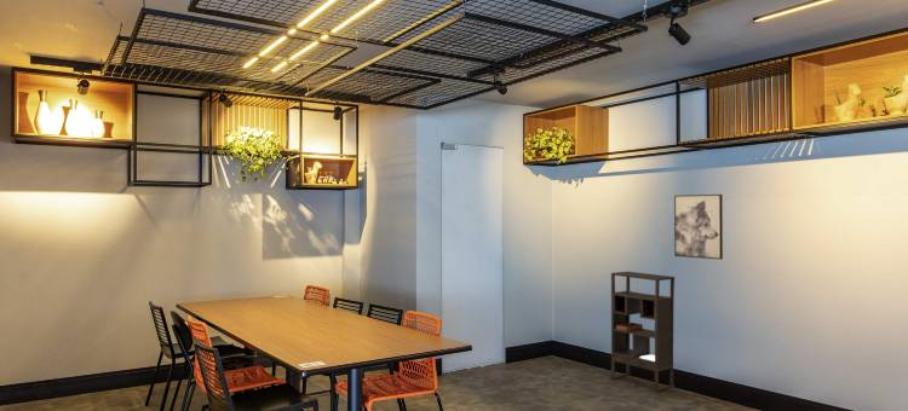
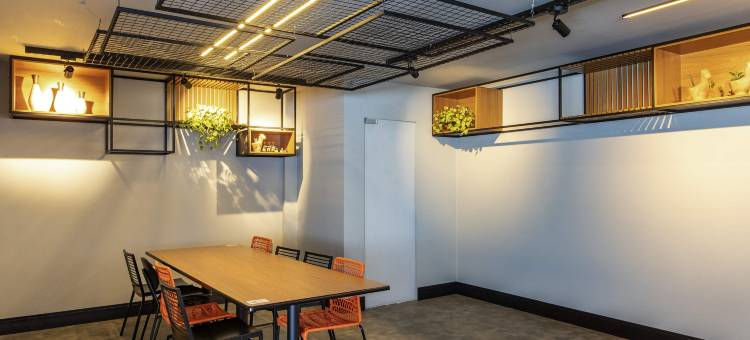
- wall art (697, 226)
- bookshelf (640, 328)
